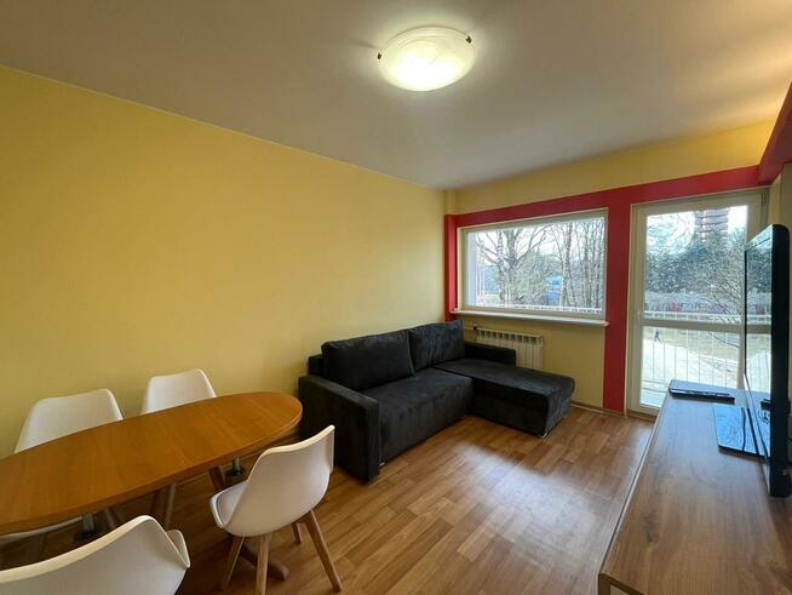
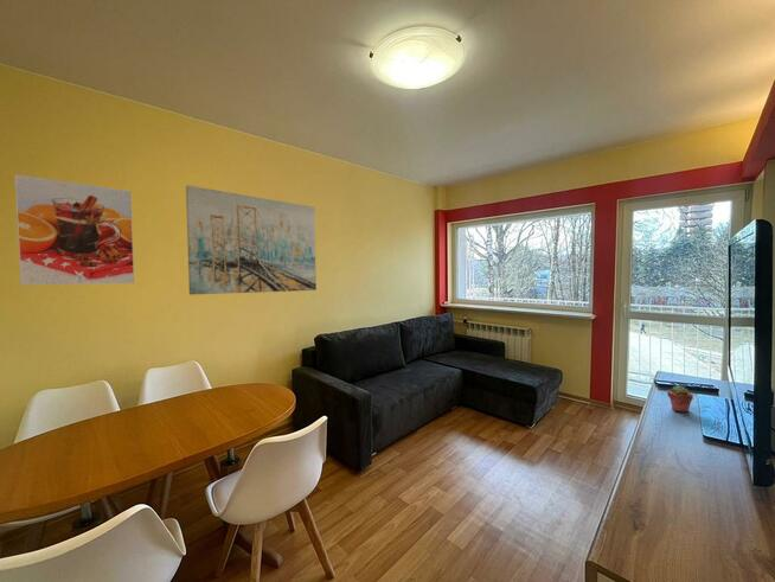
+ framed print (79, 234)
+ wall art (260, 244)
+ potted succulent (679, 397)
